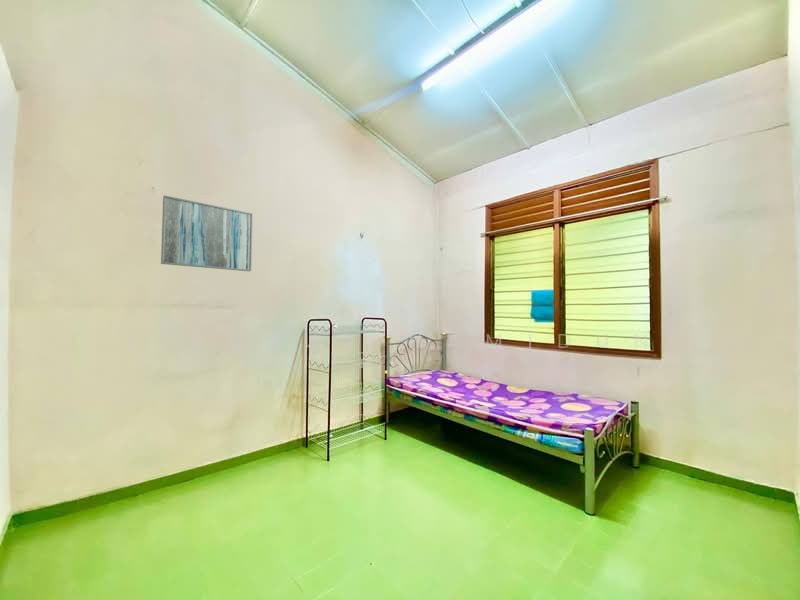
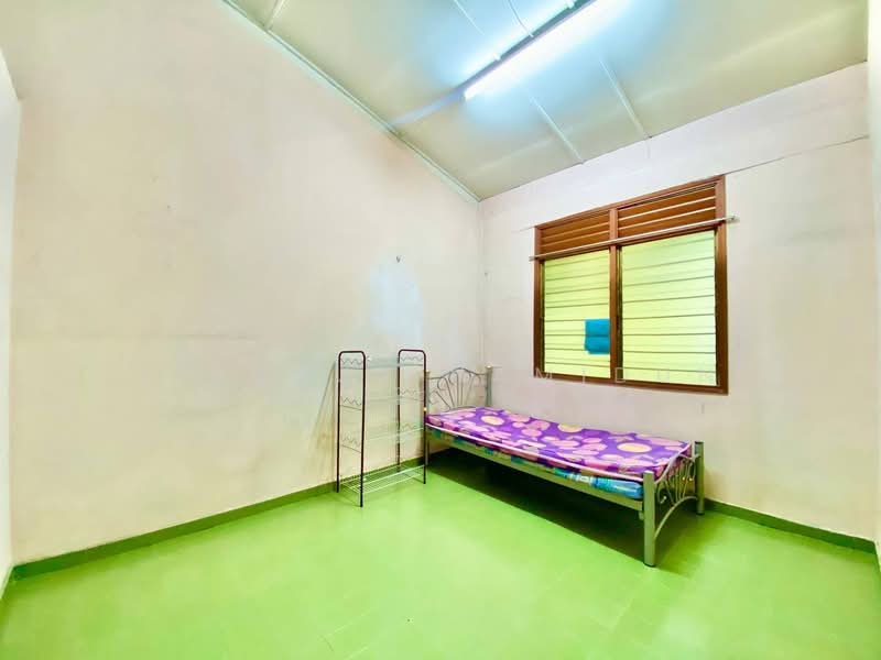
- wall art (210, 236)
